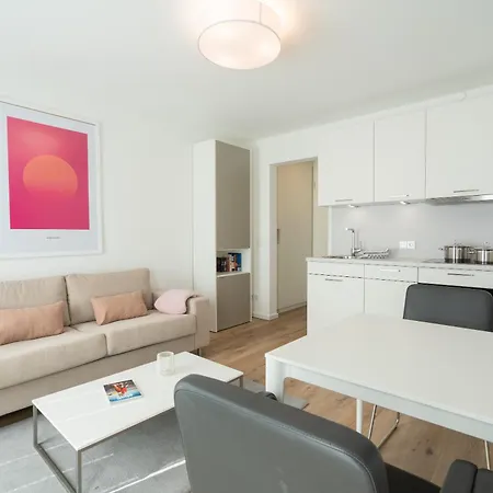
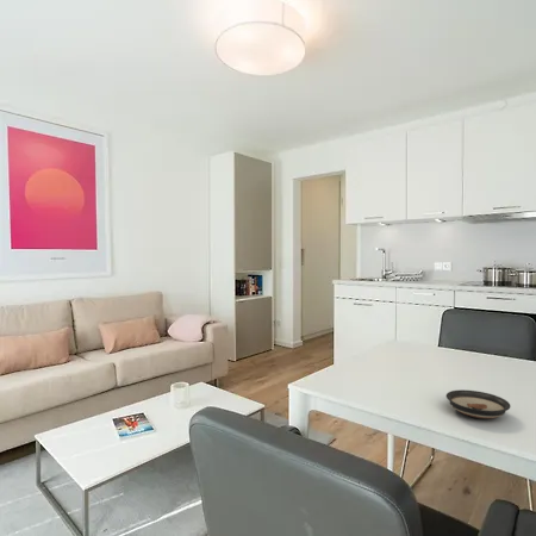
+ saucer (476, 406)
